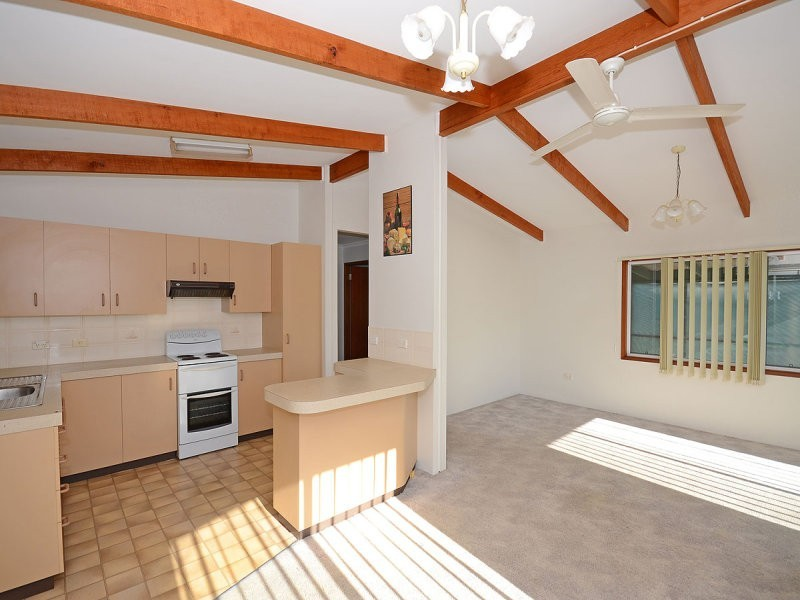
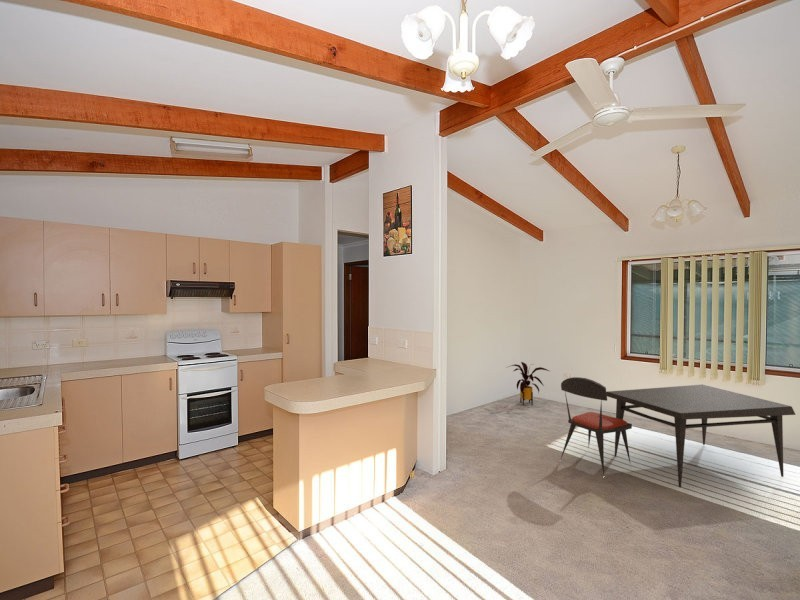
+ dining table (666, 421)
+ house plant (524, 383)
